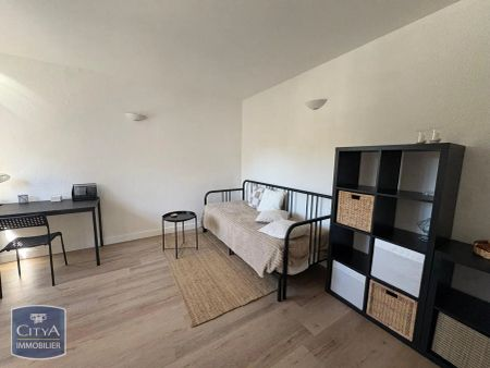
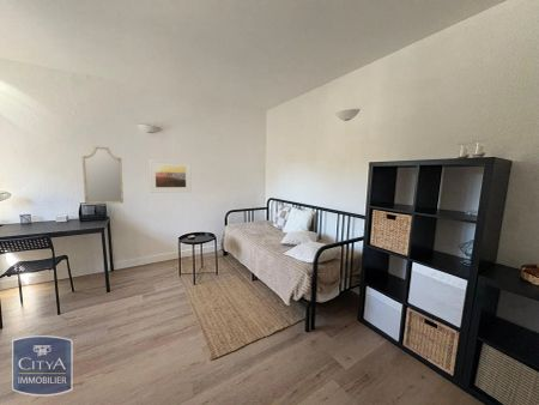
+ home mirror (103, 175)
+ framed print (170, 176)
